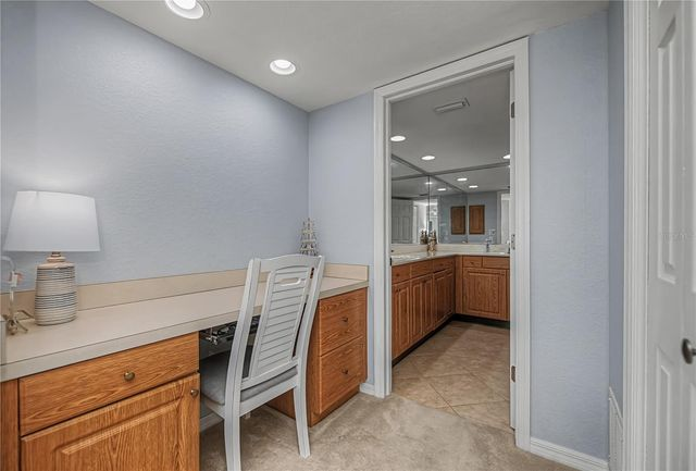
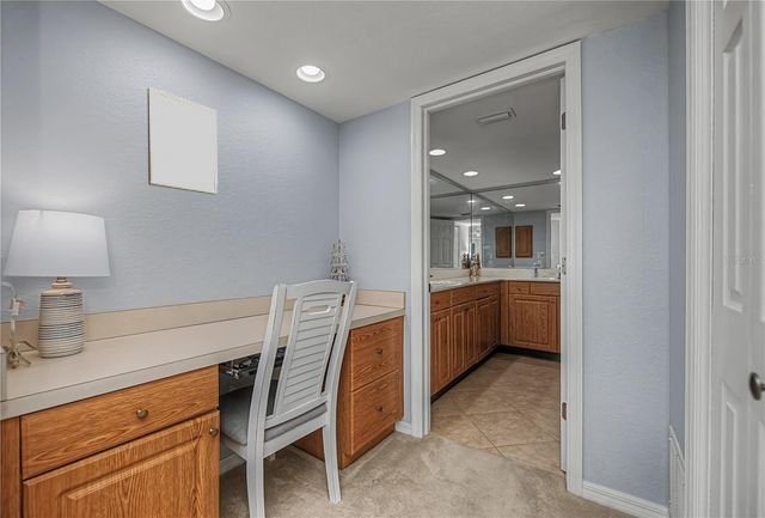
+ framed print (184, 145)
